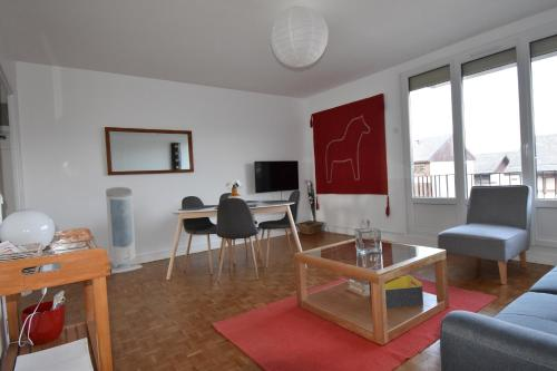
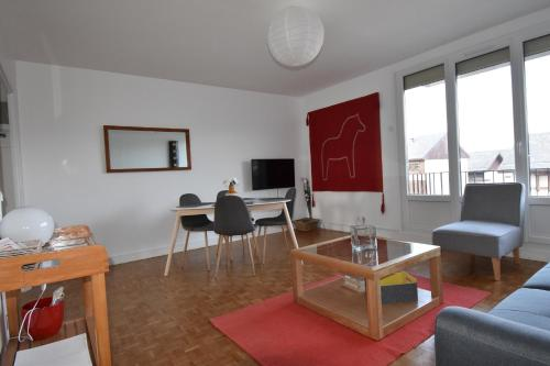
- air purifier (120, 227)
